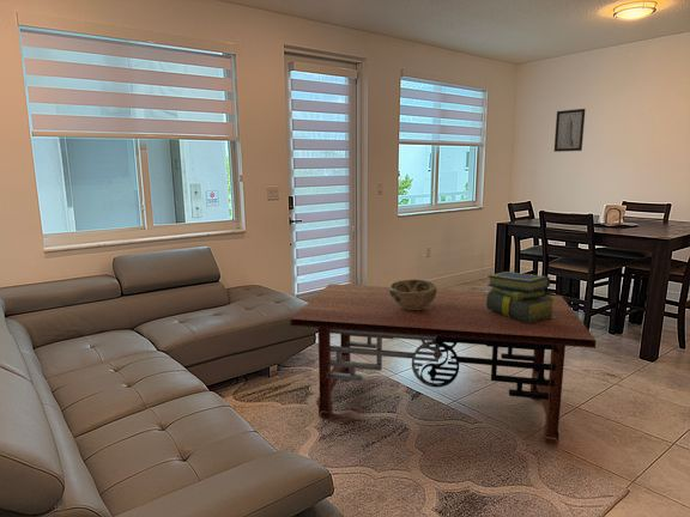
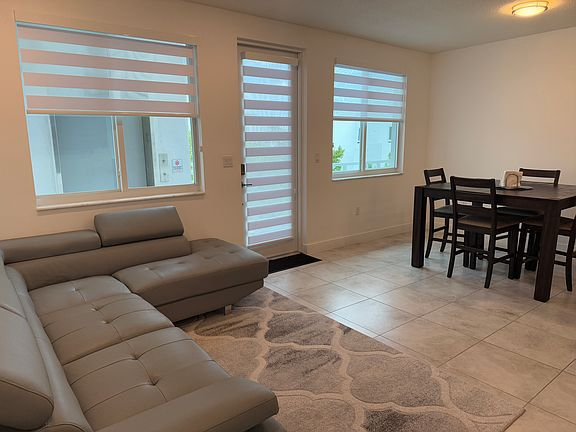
- stack of books (518, 294)
- coffee table (435, 357)
- wall art (569, 130)
- decorative bowl (412, 296)
